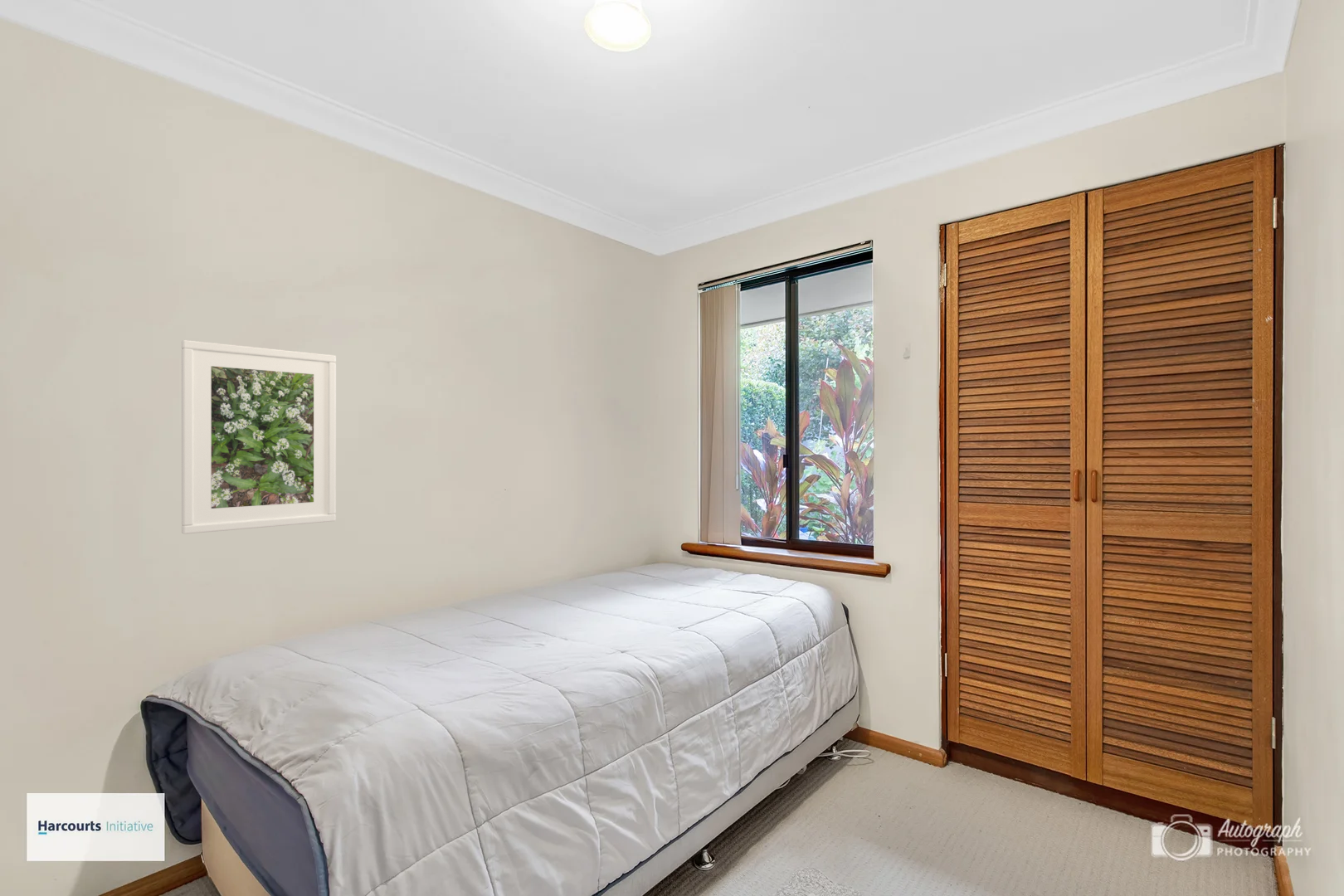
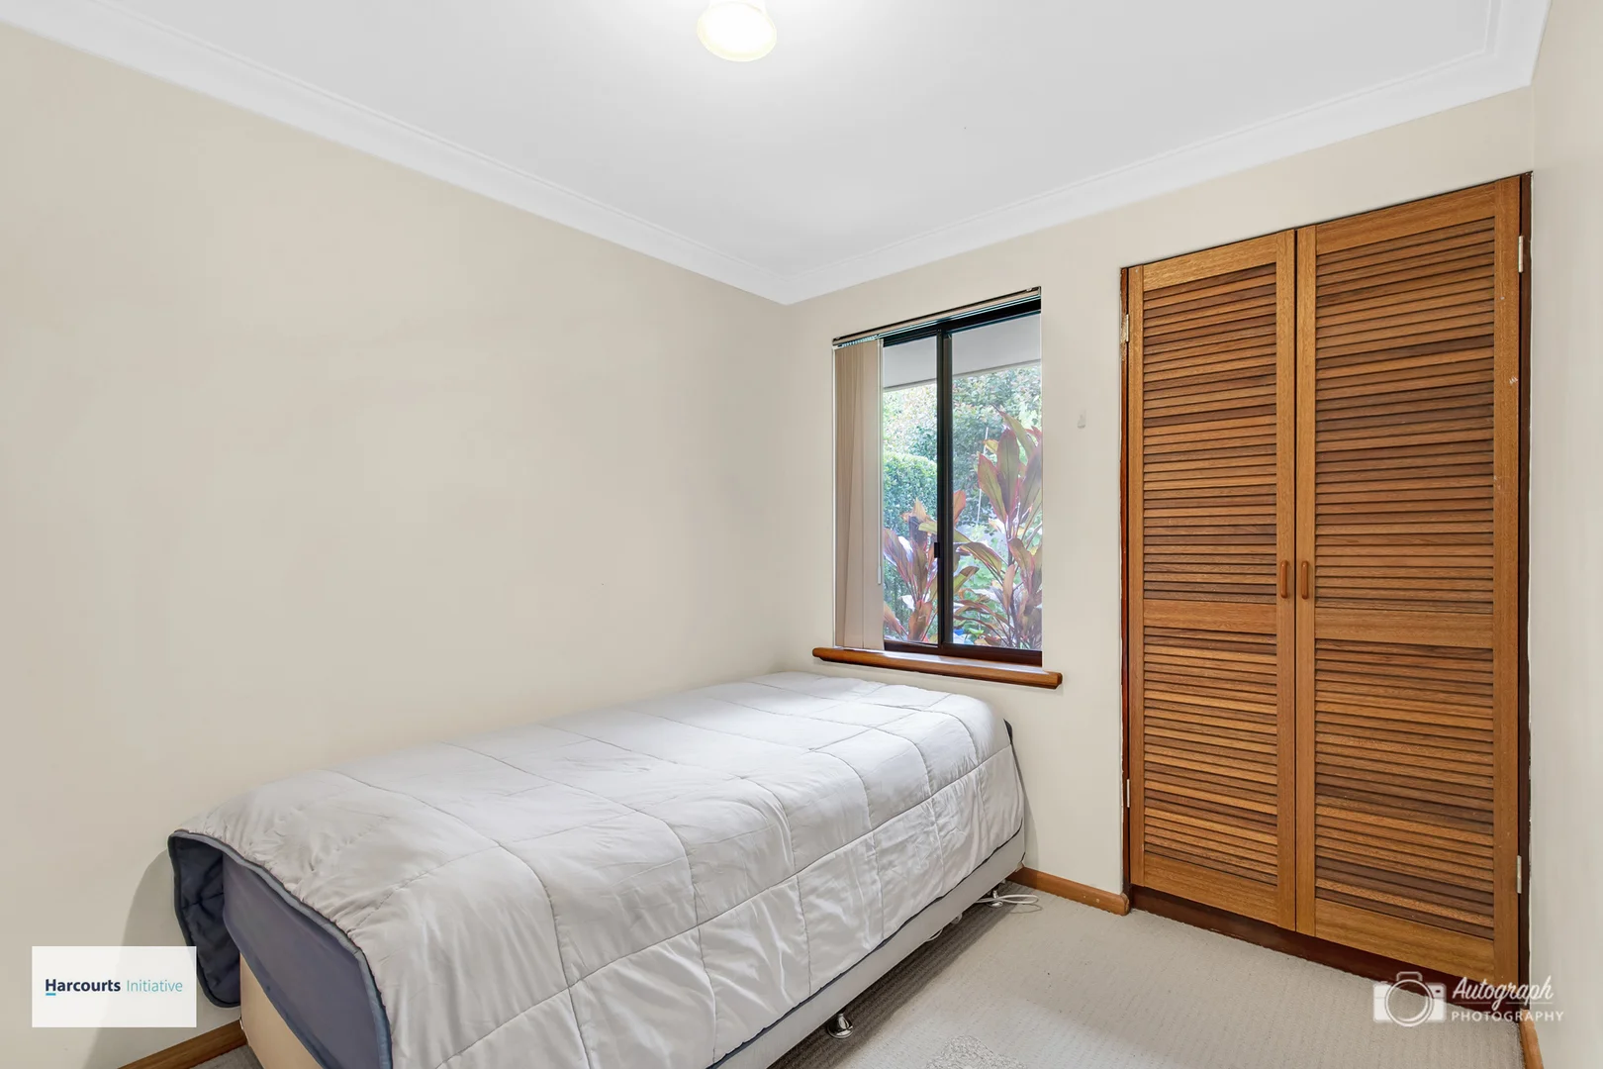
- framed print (264, 437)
